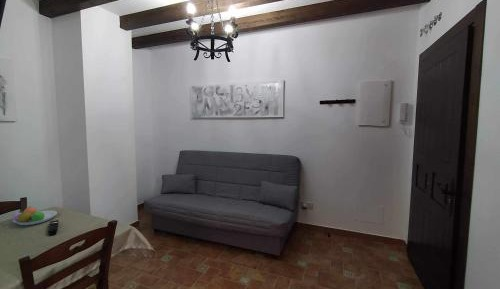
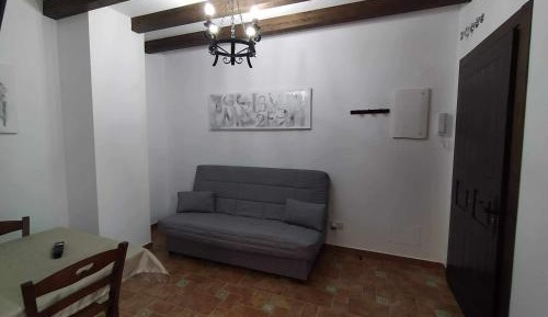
- fruit bowl (35, 213)
